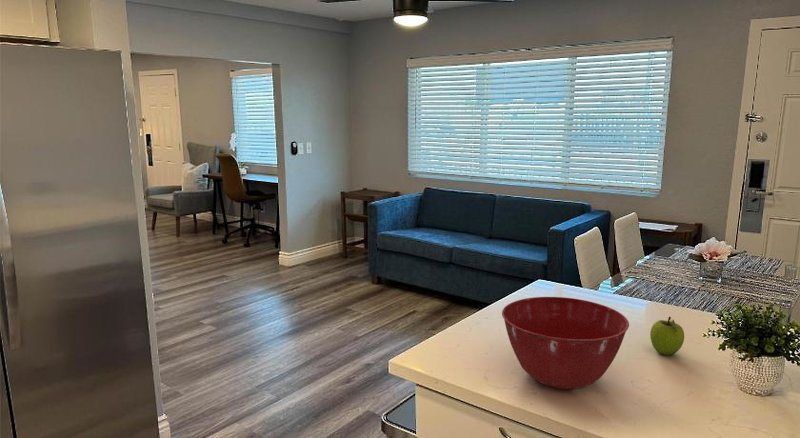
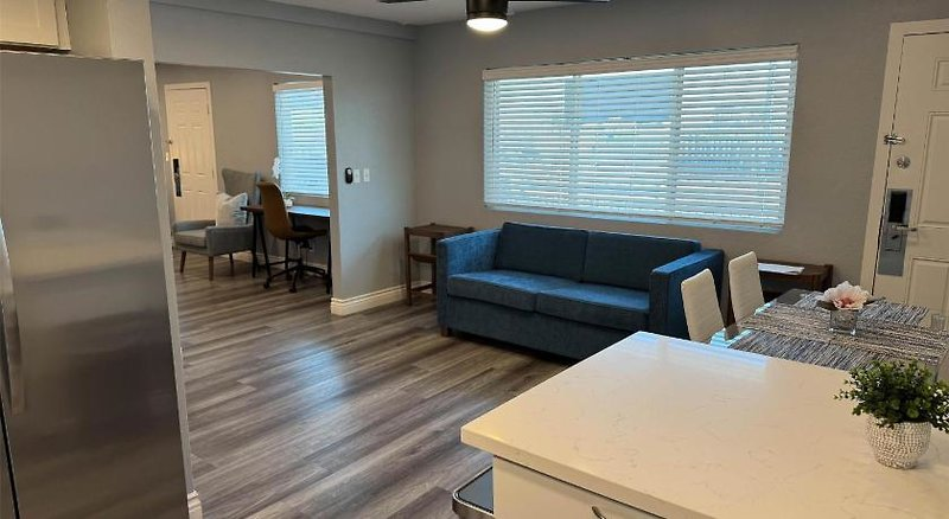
- mixing bowl (562, 346)
- fruit (668, 335)
